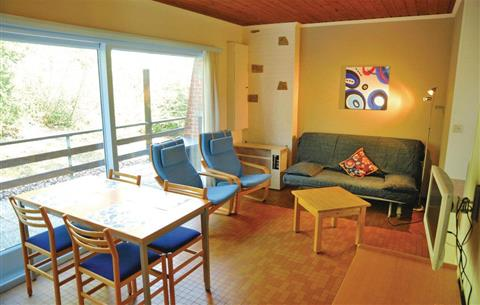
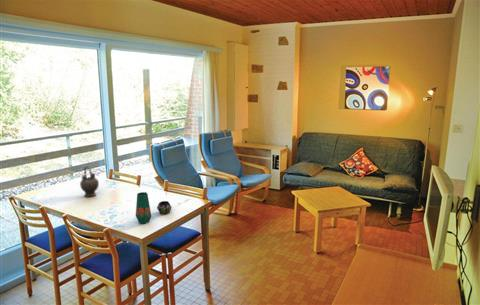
+ vase (157, 206)
+ teapot (88, 180)
